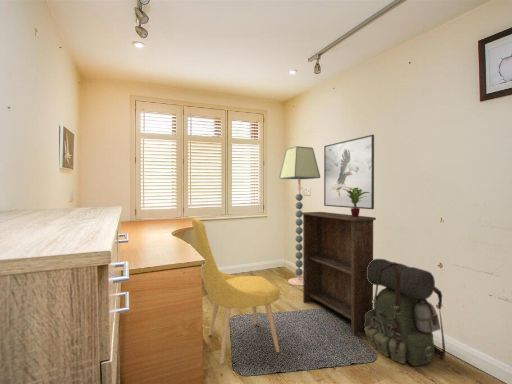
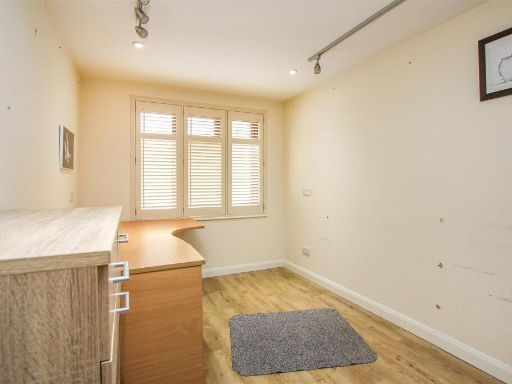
- potted plant (356, 201)
- chair (234, 281)
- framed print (346, 174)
- backpack (403, 304)
- floor lamp (299, 215)
- bookshelf (334, 264)
